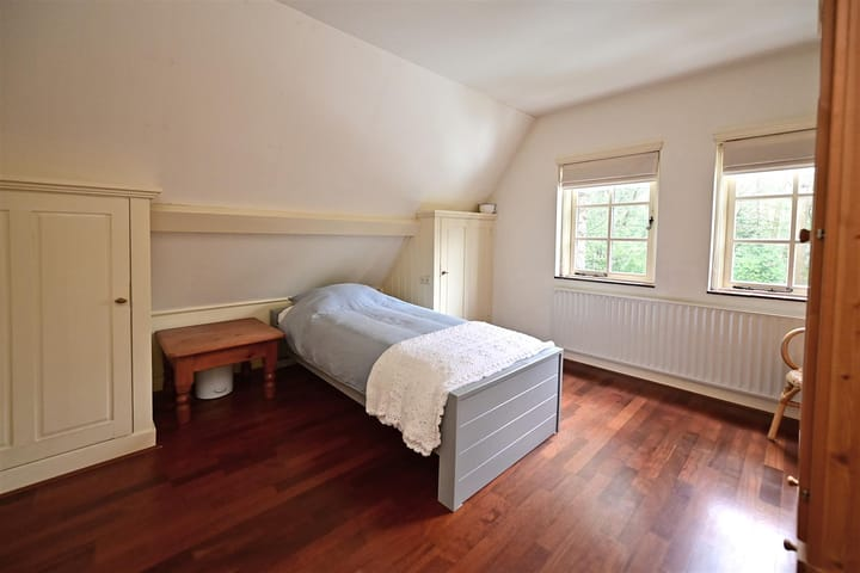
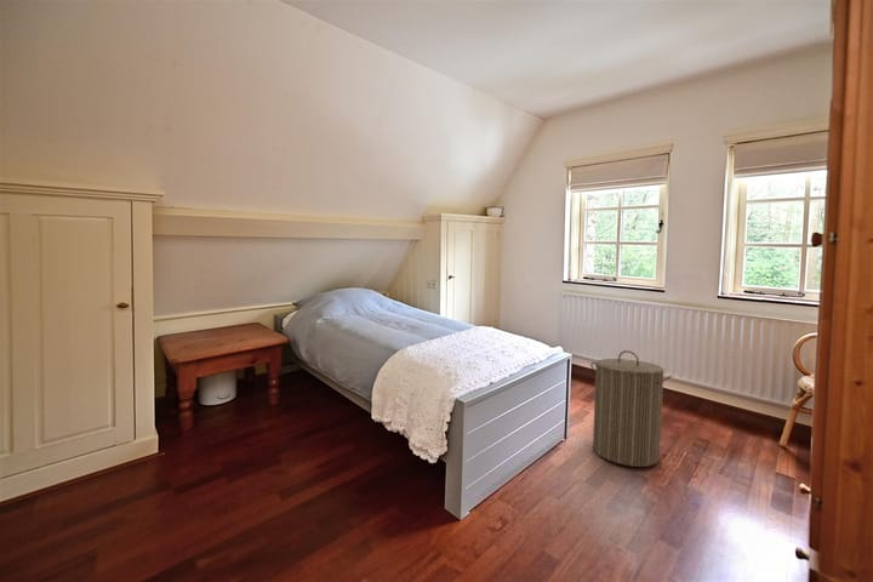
+ laundry hamper (627, 401)
